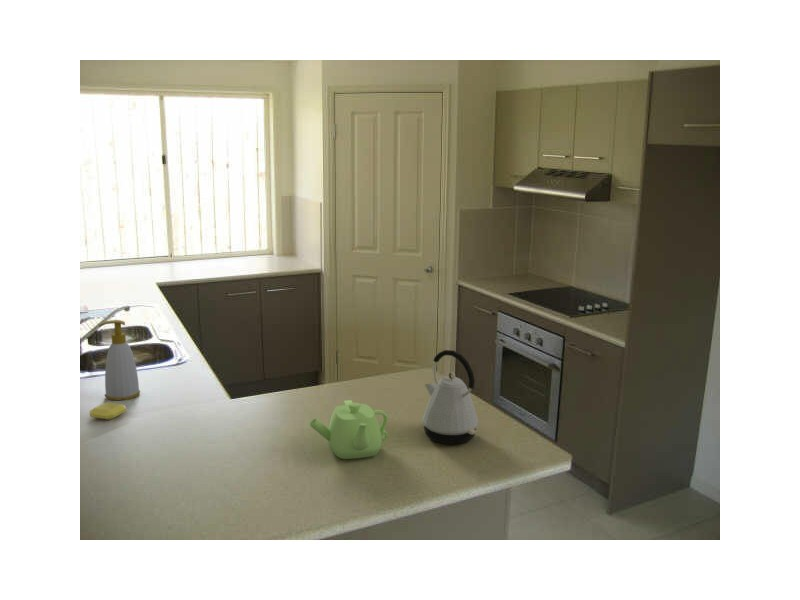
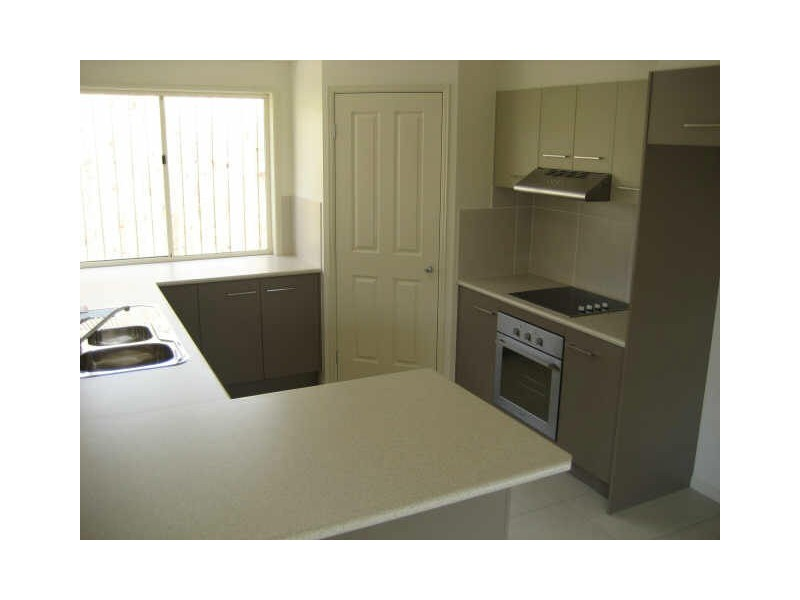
- soap bar (108, 411)
- kettle (449, 393)
- soap bottle (119, 358)
- teapot (353, 427)
